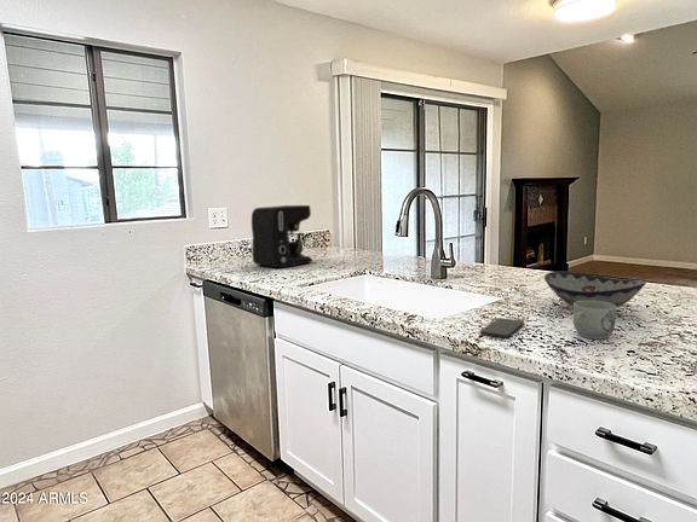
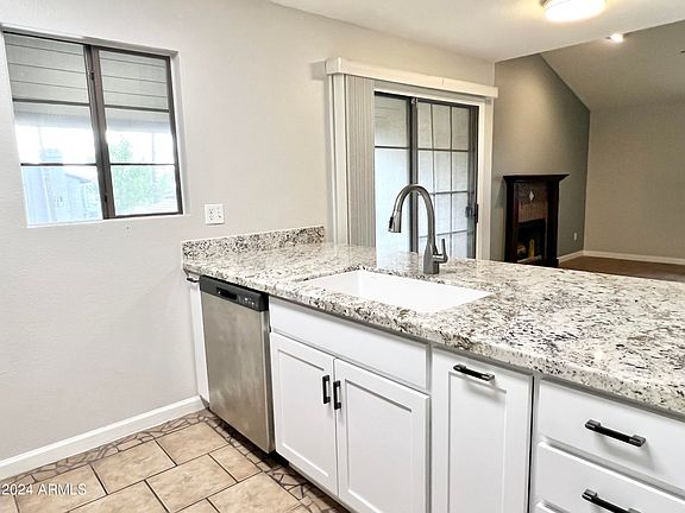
- mug (591, 320)
- smartphone (502, 326)
- coffee maker (284, 234)
- decorative bowl (592, 292)
